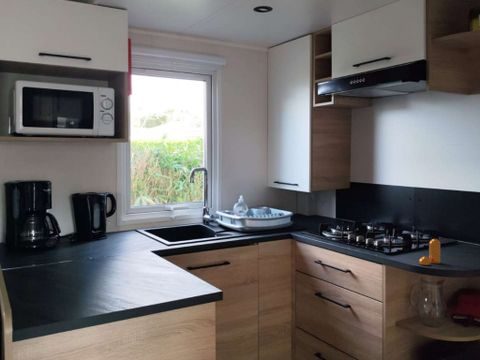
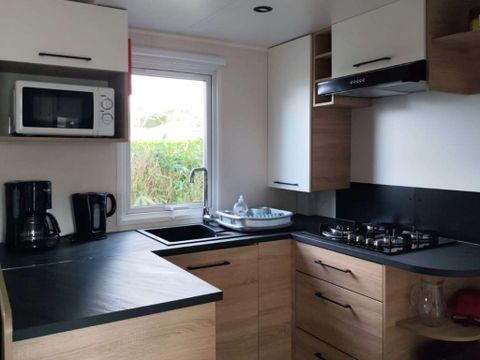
- pepper shaker (429, 251)
